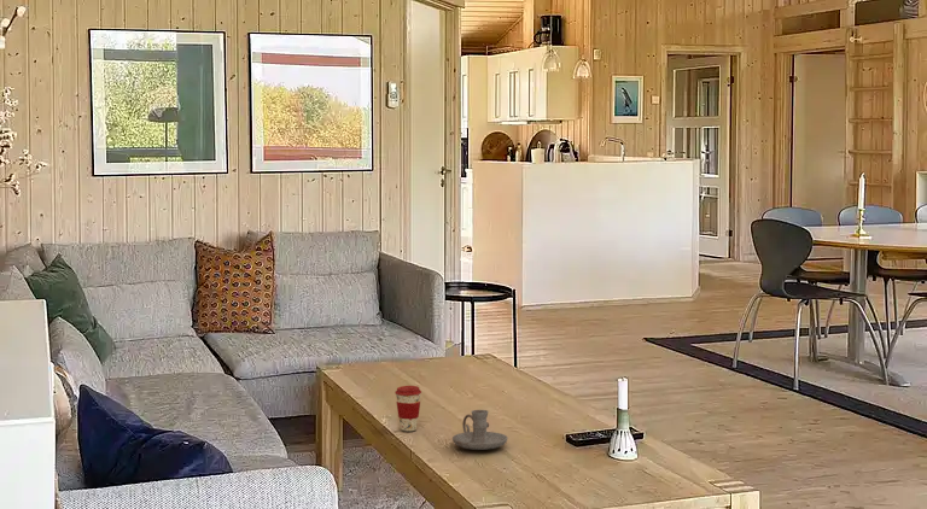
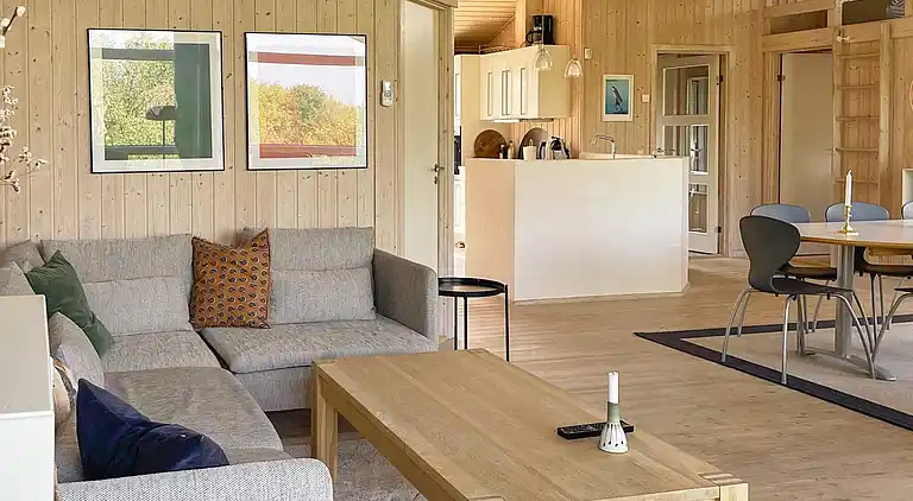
- coffee cup (408, 408)
- candle holder (477, 427)
